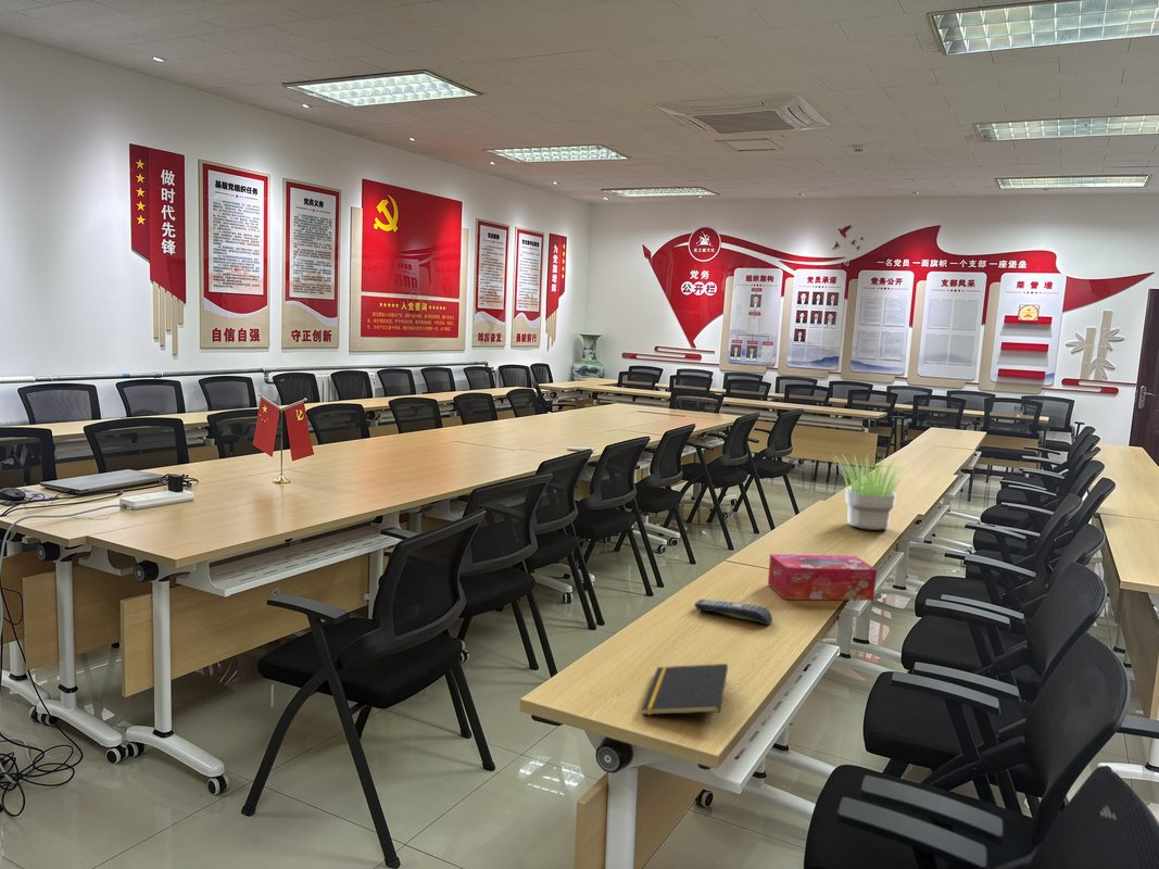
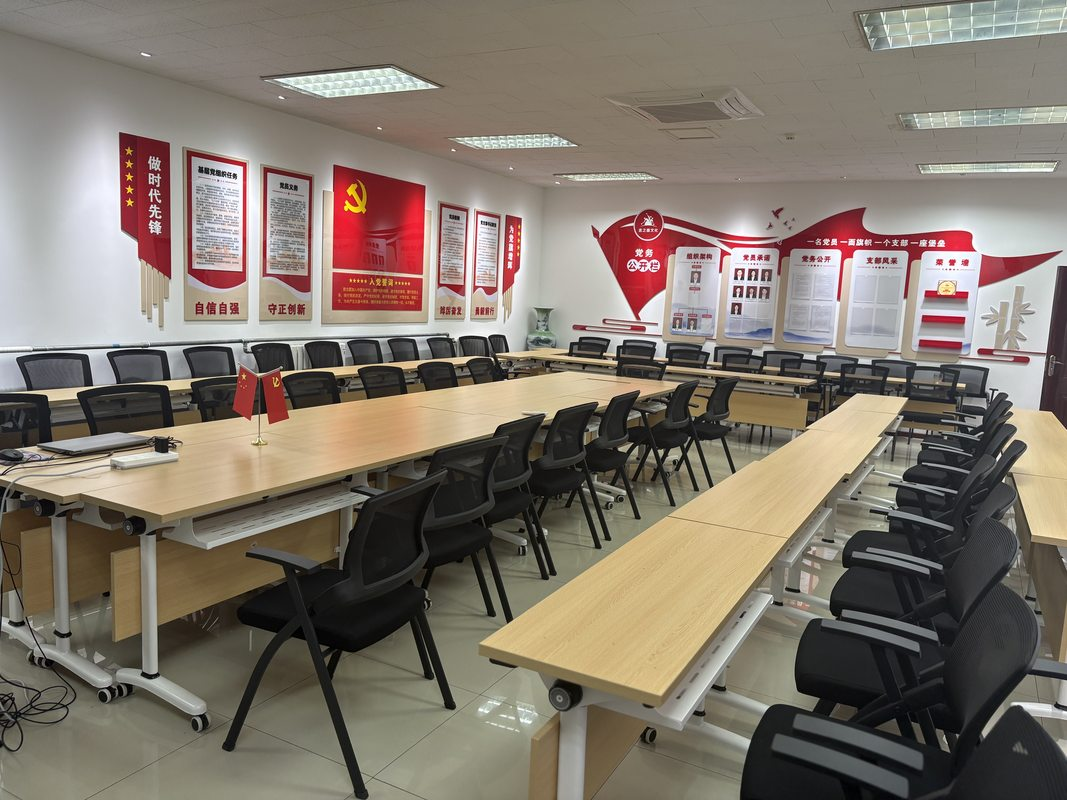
- remote control (732, 609)
- tissue box (820, 577)
- potted plant (869, 492)
- notepad (686, 688)
